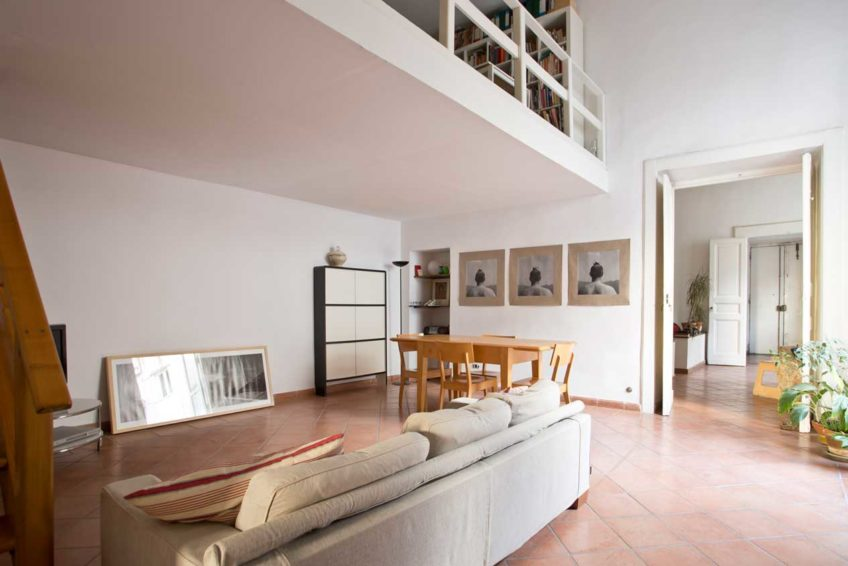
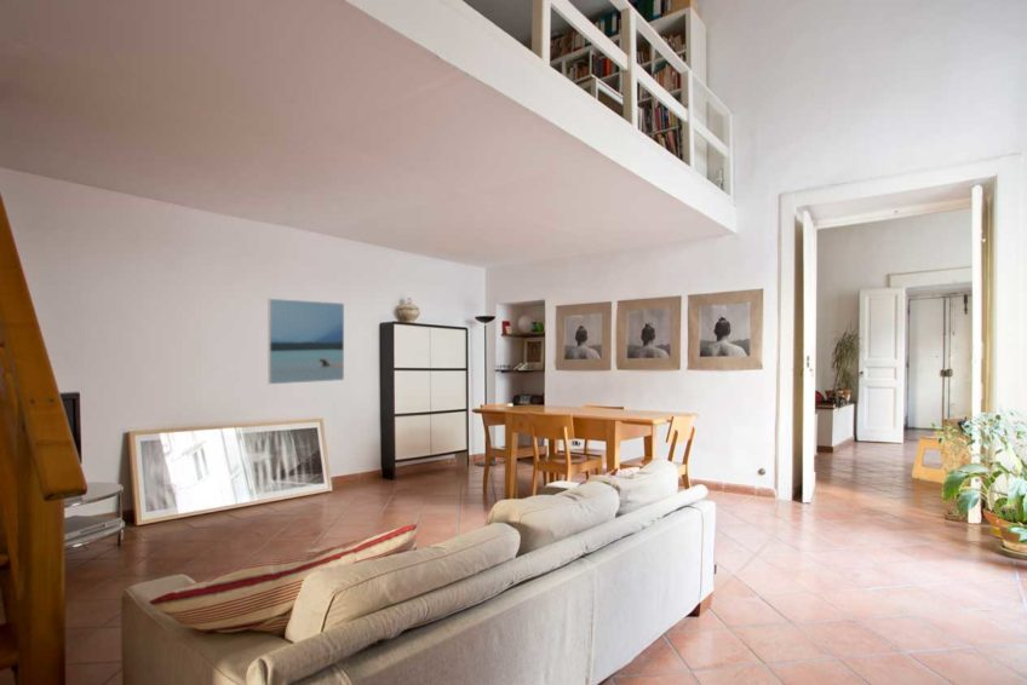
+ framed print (308, 341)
